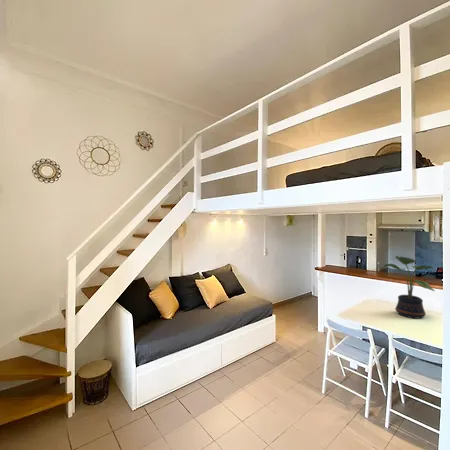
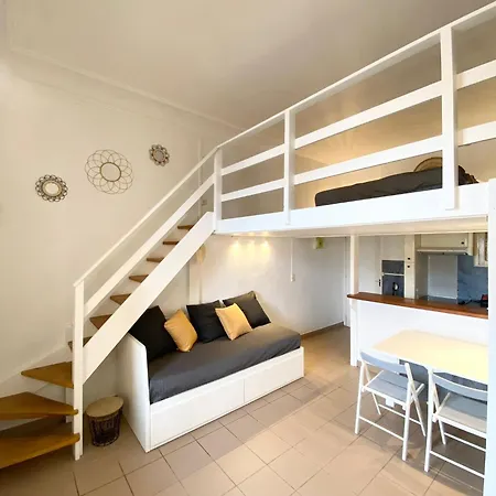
- potted plant (407, 283)
